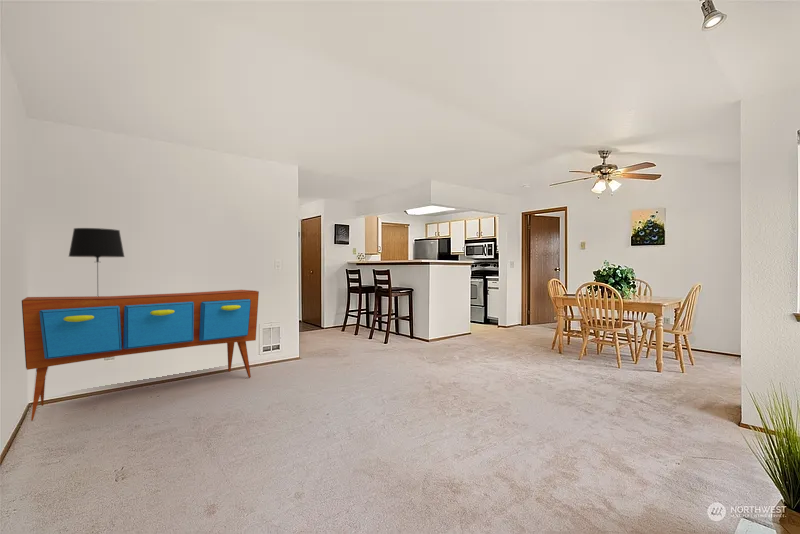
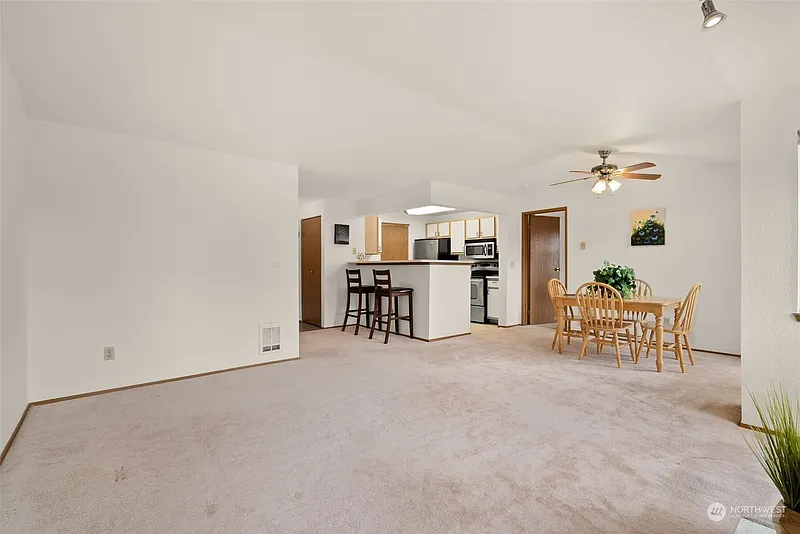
- table lamp (97, 262)
- sideboard (156, 342)
